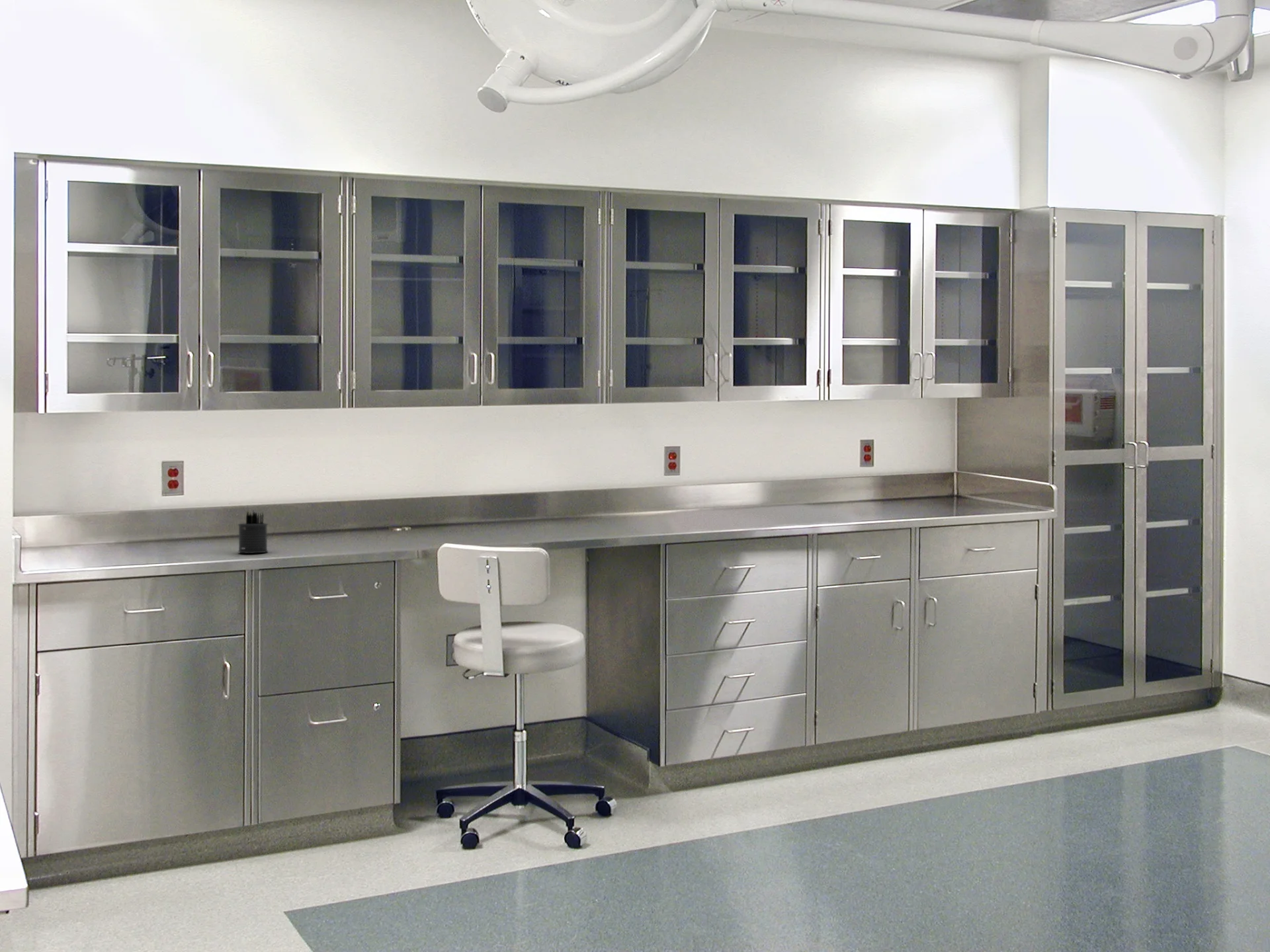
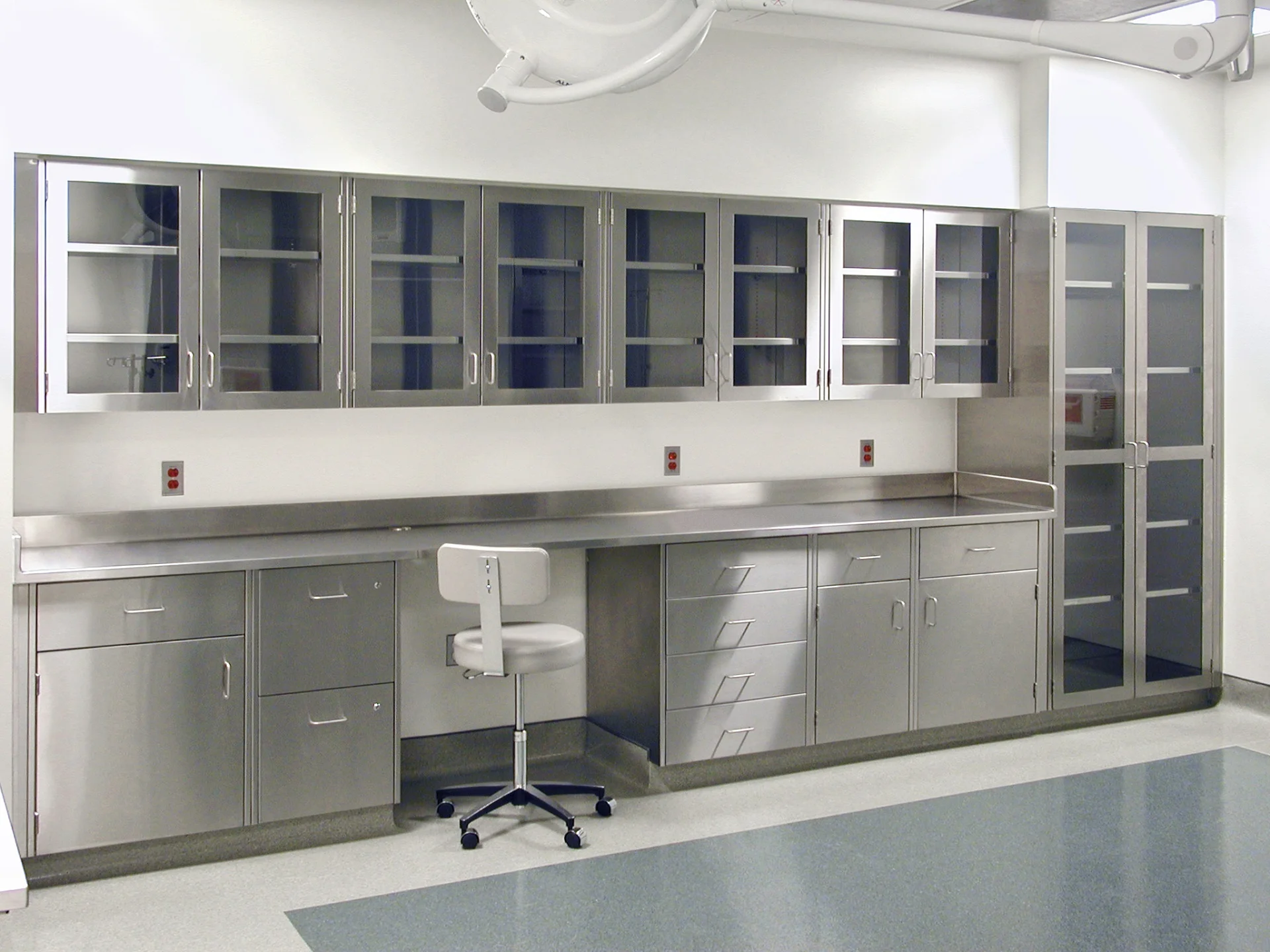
- pen holder (253, 531)
